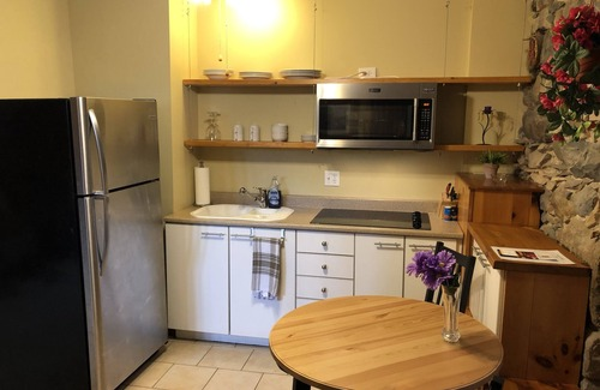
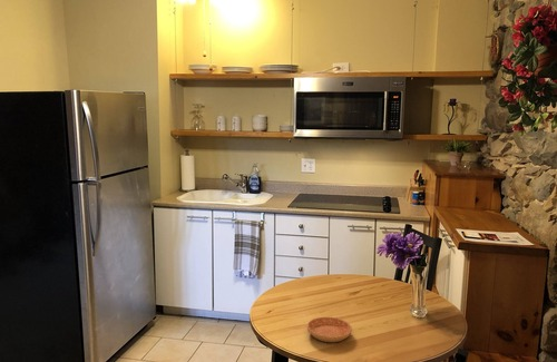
+ saucer (329, 330)
